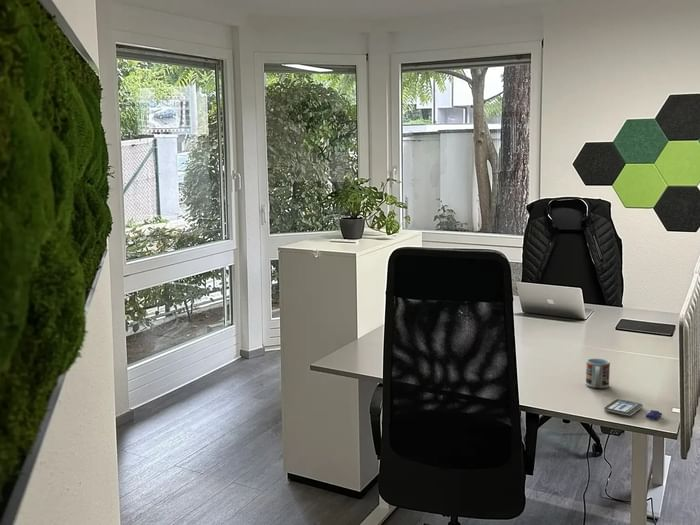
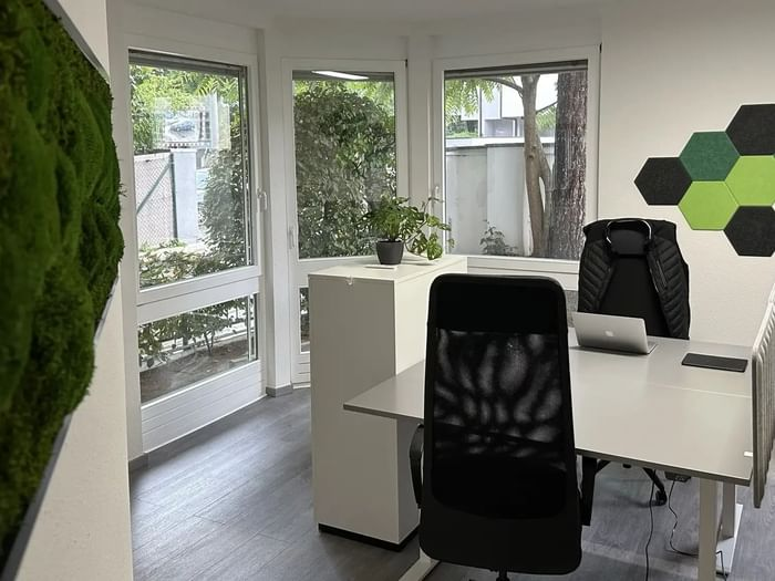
- cup (597, 374)
- tablet (629, 408)
